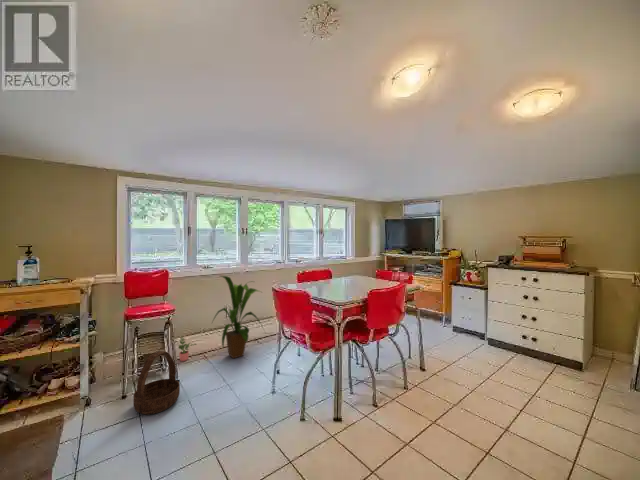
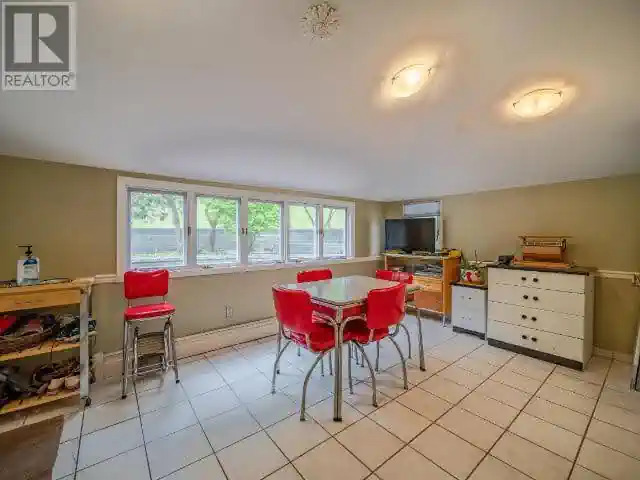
- basket (157, 380)
- house plant (241, 313)
- potted plant (187, 347)
